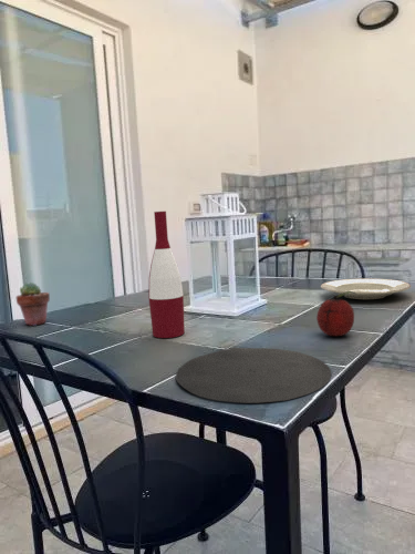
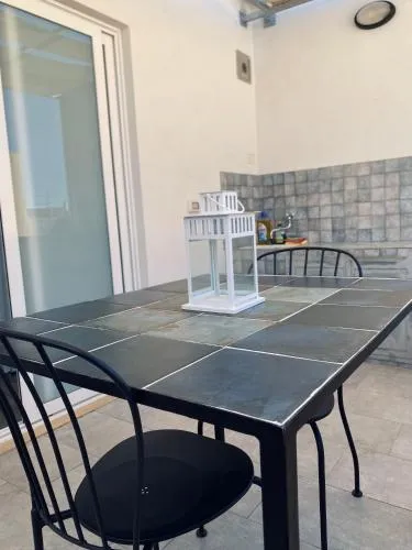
- plate (251, 370)
- alcohol (164, 274)
- fruit (338, 312)
- potted succulent (33, 302)
- plate (364, 289)
